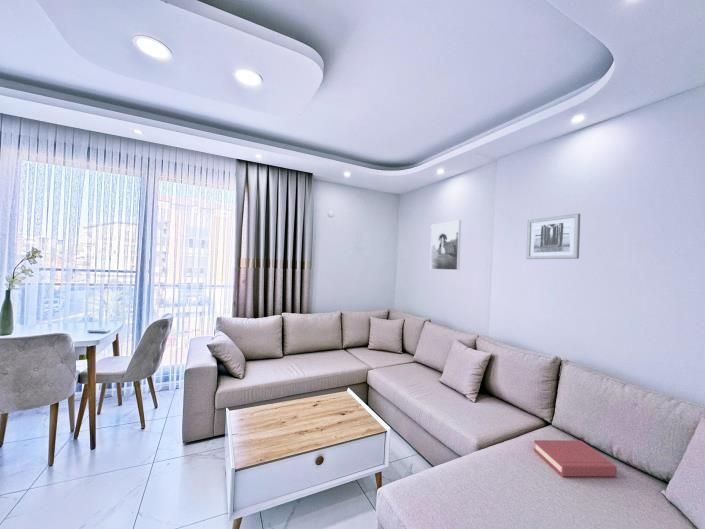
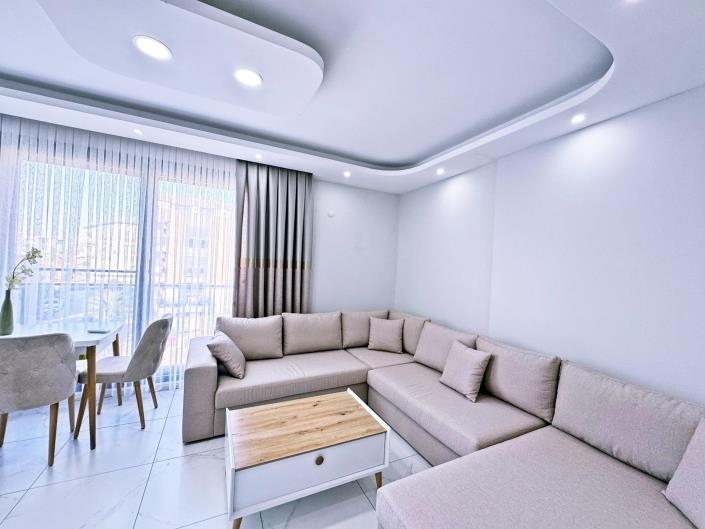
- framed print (444, 246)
- hardback book (572, 457)
- wall art (551, 238)
